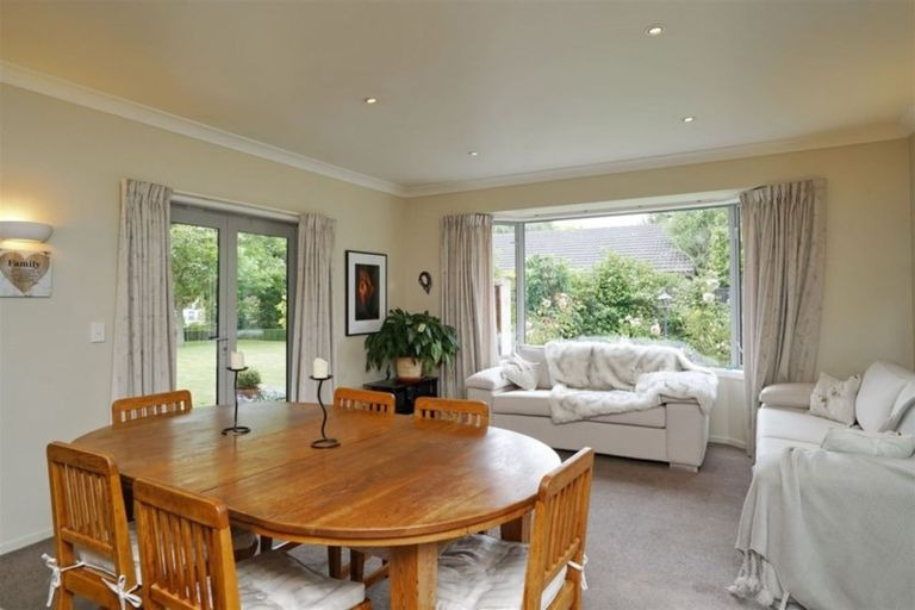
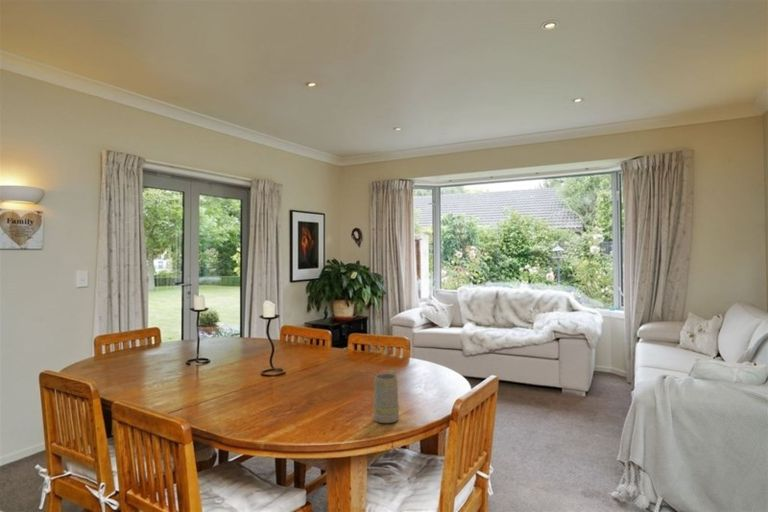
+ mug (388, 395)
